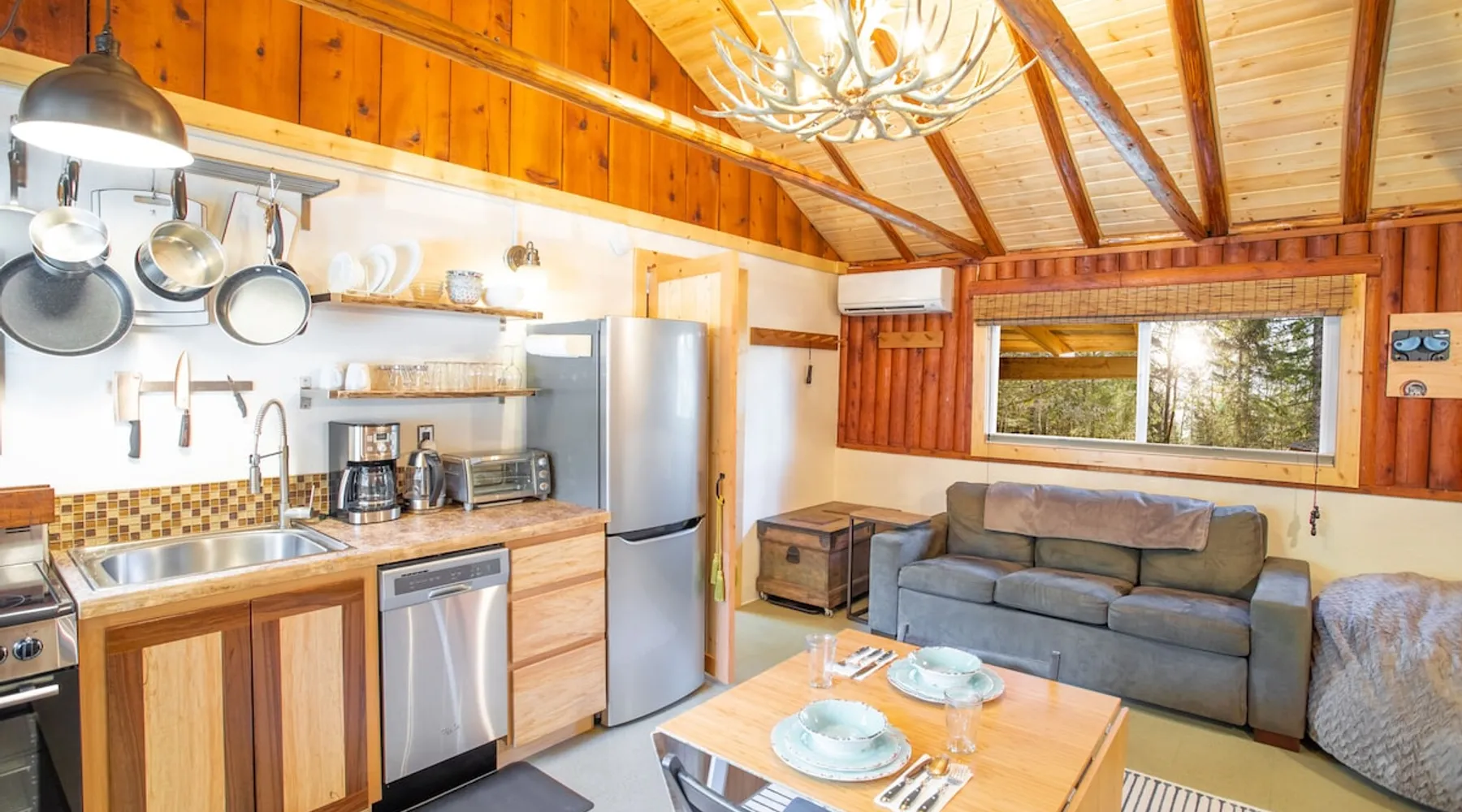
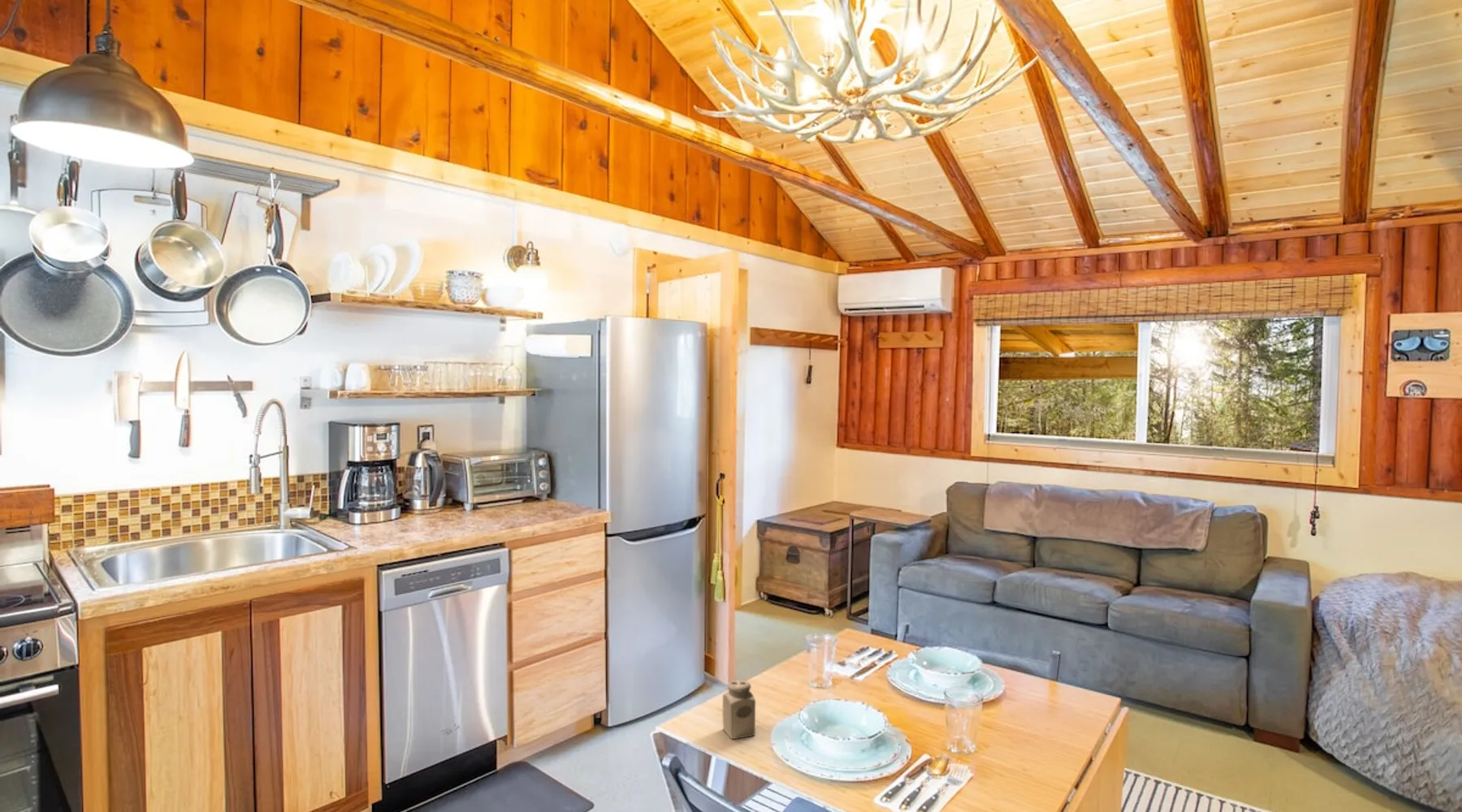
+ salt shaker (738, 706)
